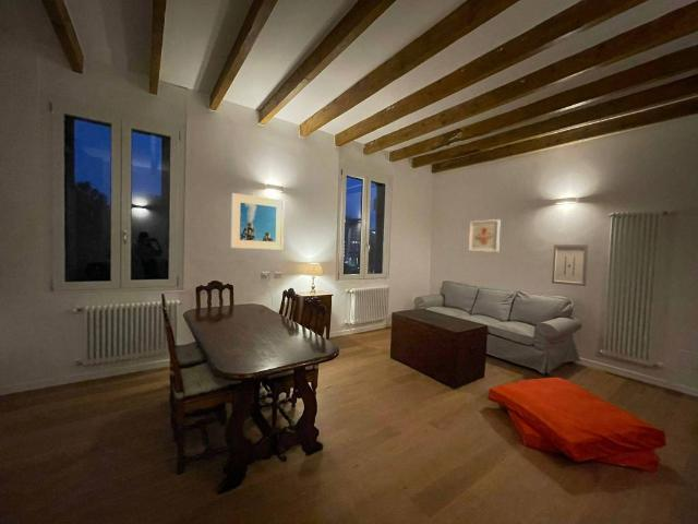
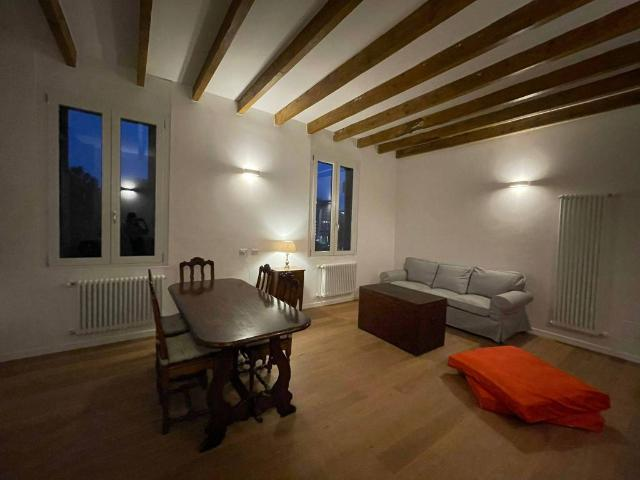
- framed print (483, 236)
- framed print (258, 223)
- wall art (569, 264)
